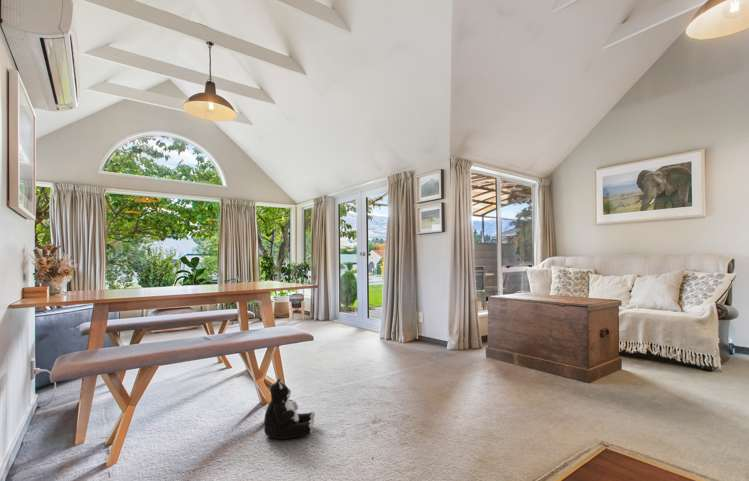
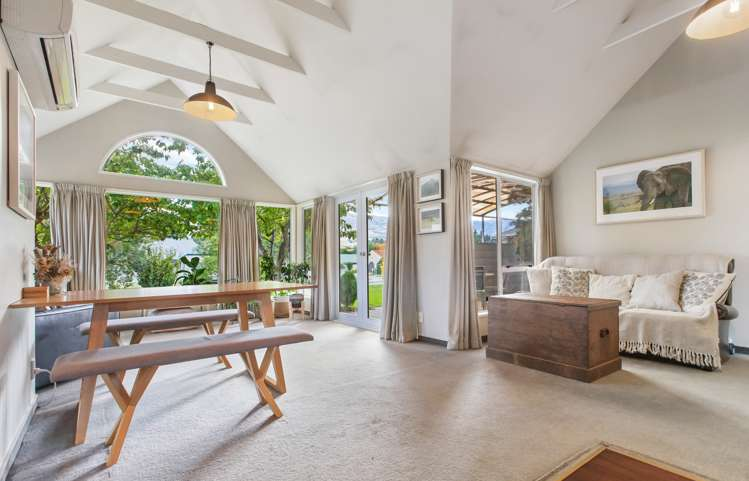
- plush toy (289, 406)
